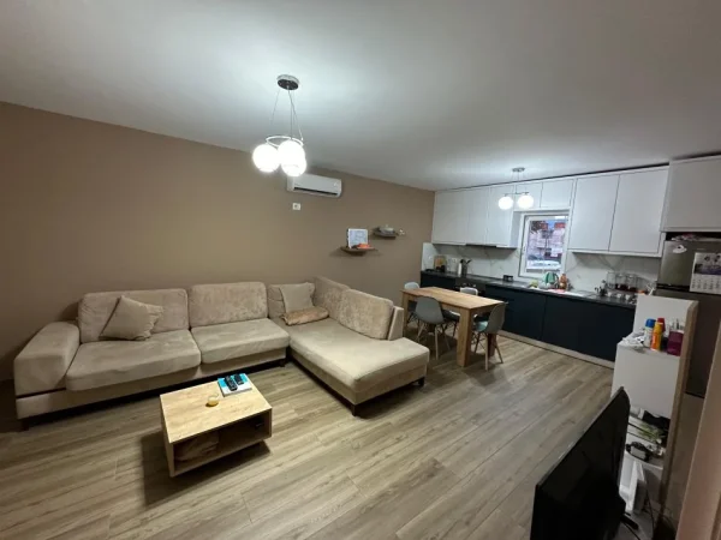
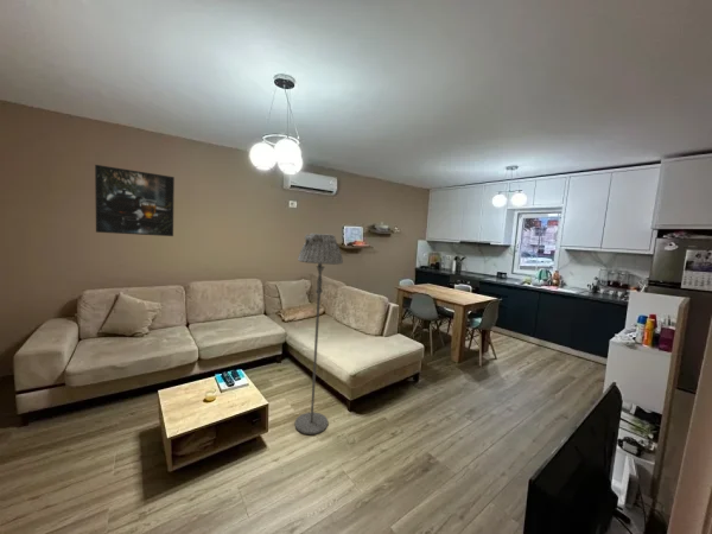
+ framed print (136, 203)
+ floor lamp (316, 331)
